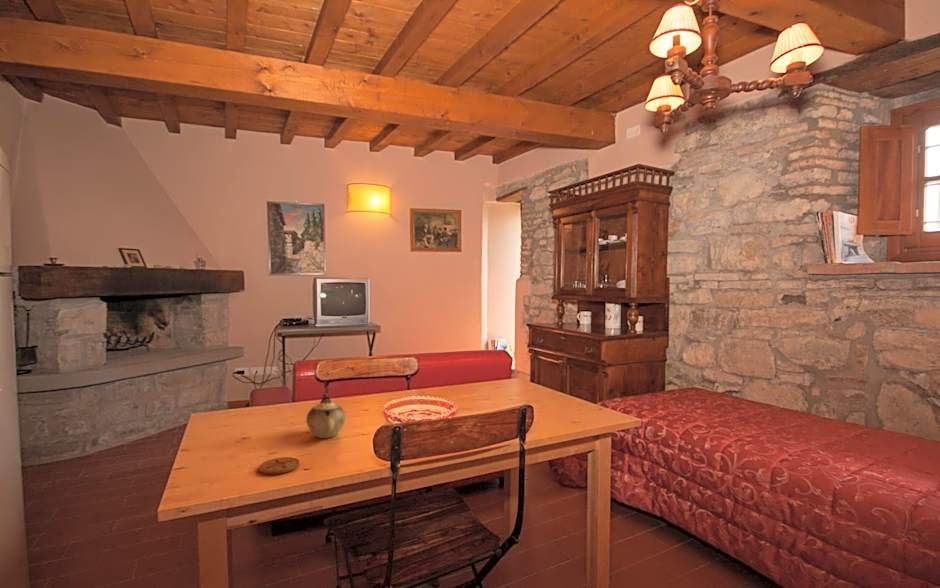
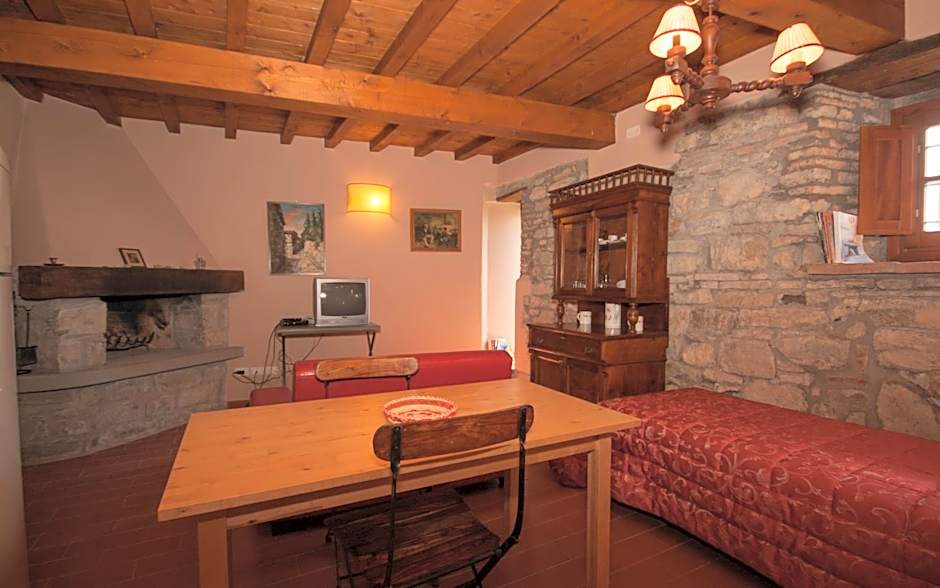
- teapot (326, 415)
- coaster (279, 465)
